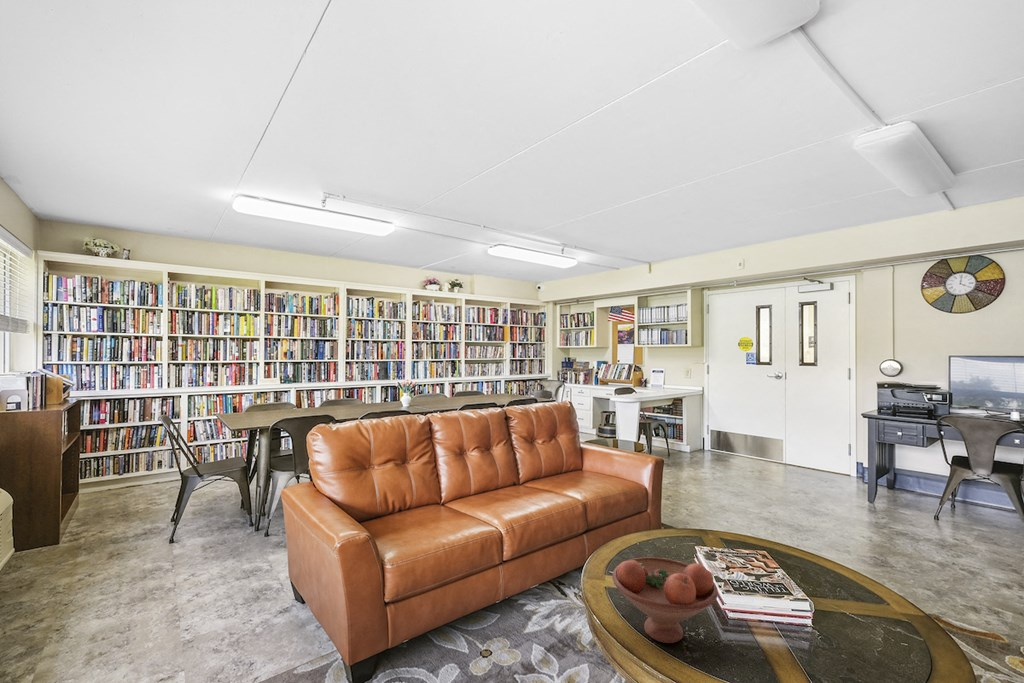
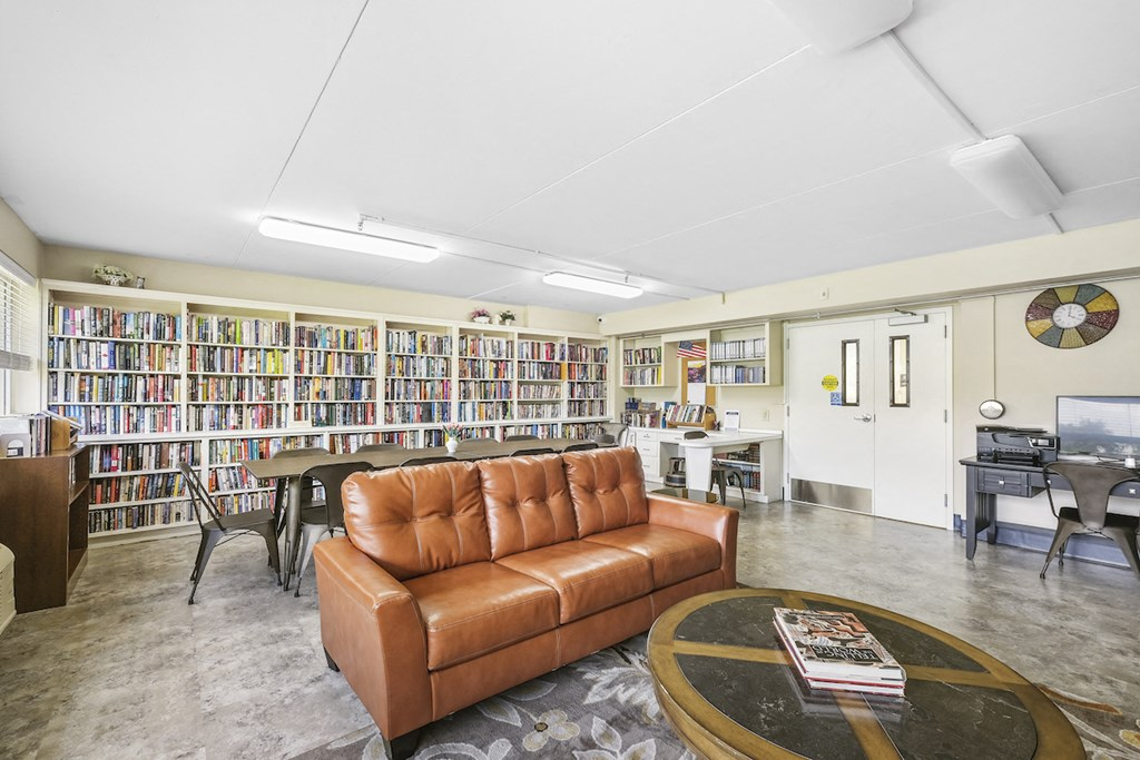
- fruit bowl (663, 595)
